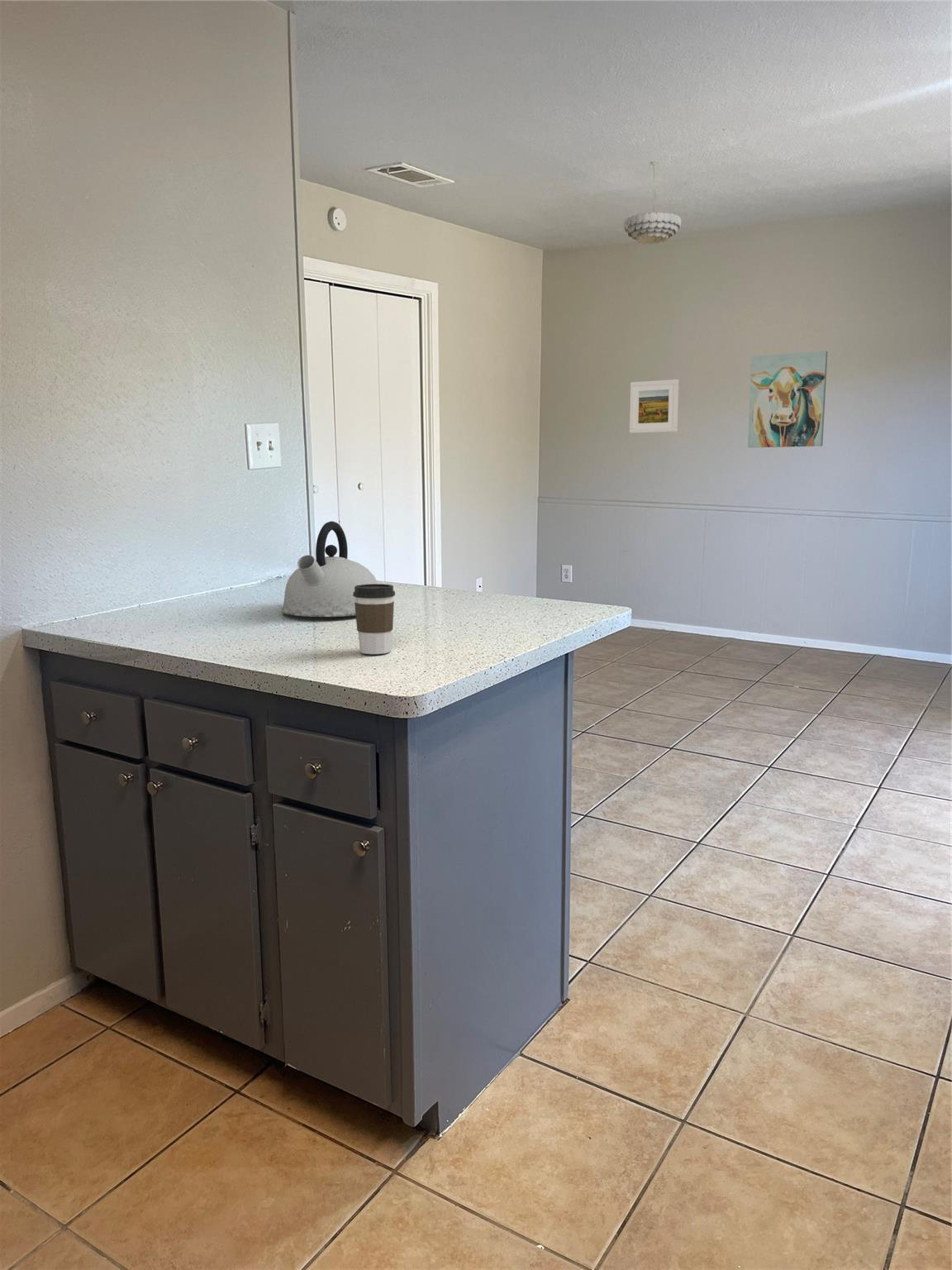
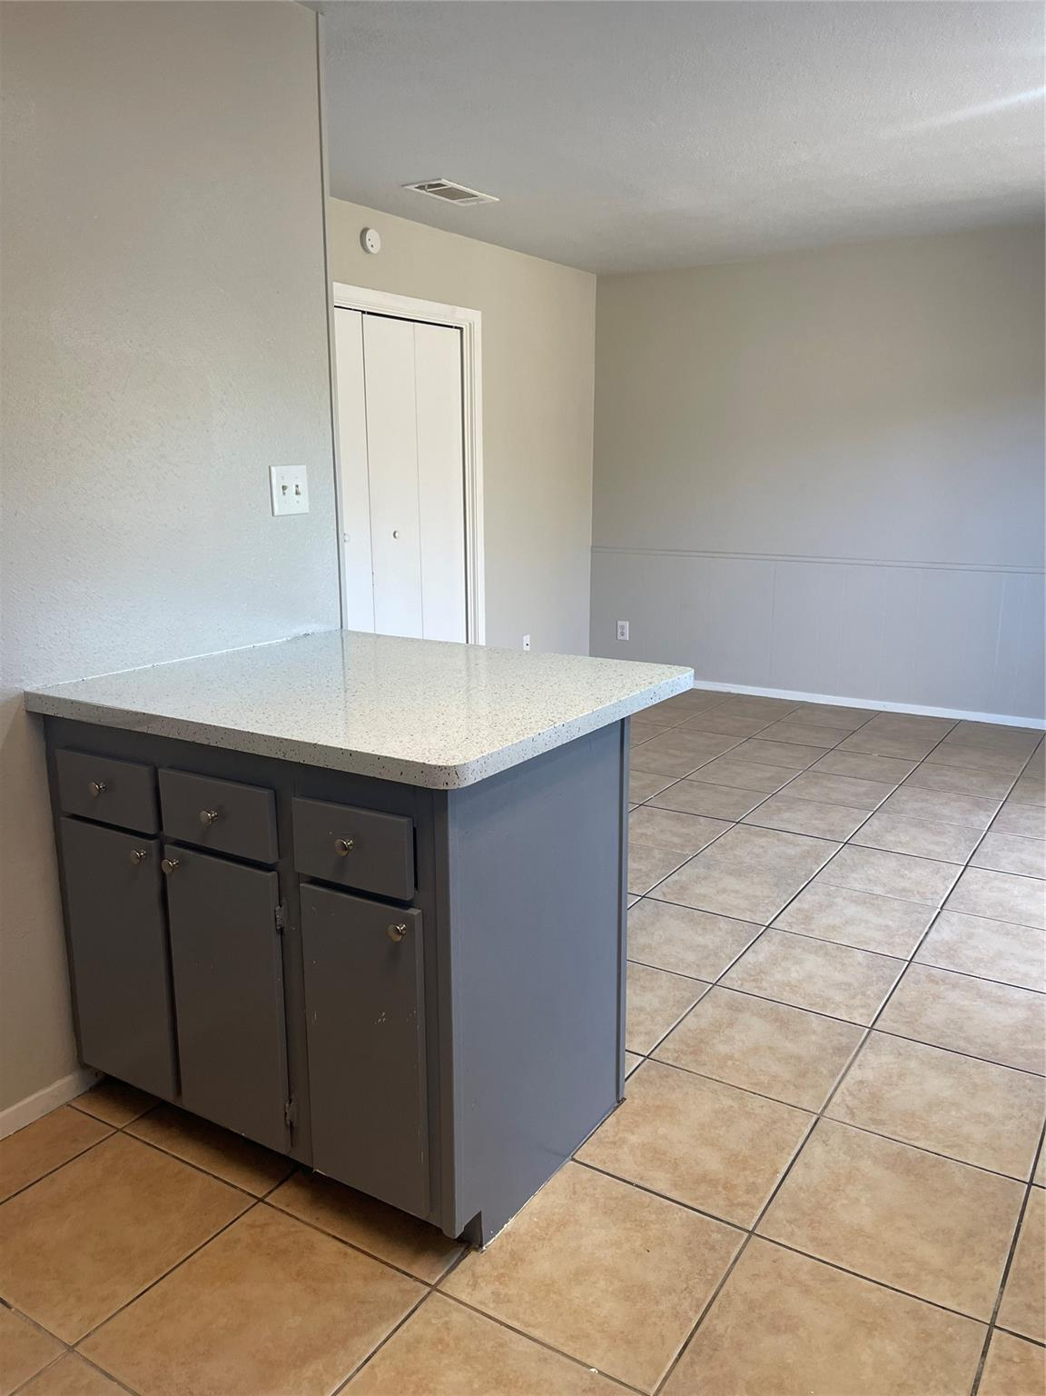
- coffee cup (374, 618)
- chandelier (654, 198)
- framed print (654, 406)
- kettle (329, 566)
- wall art (786, 400)
